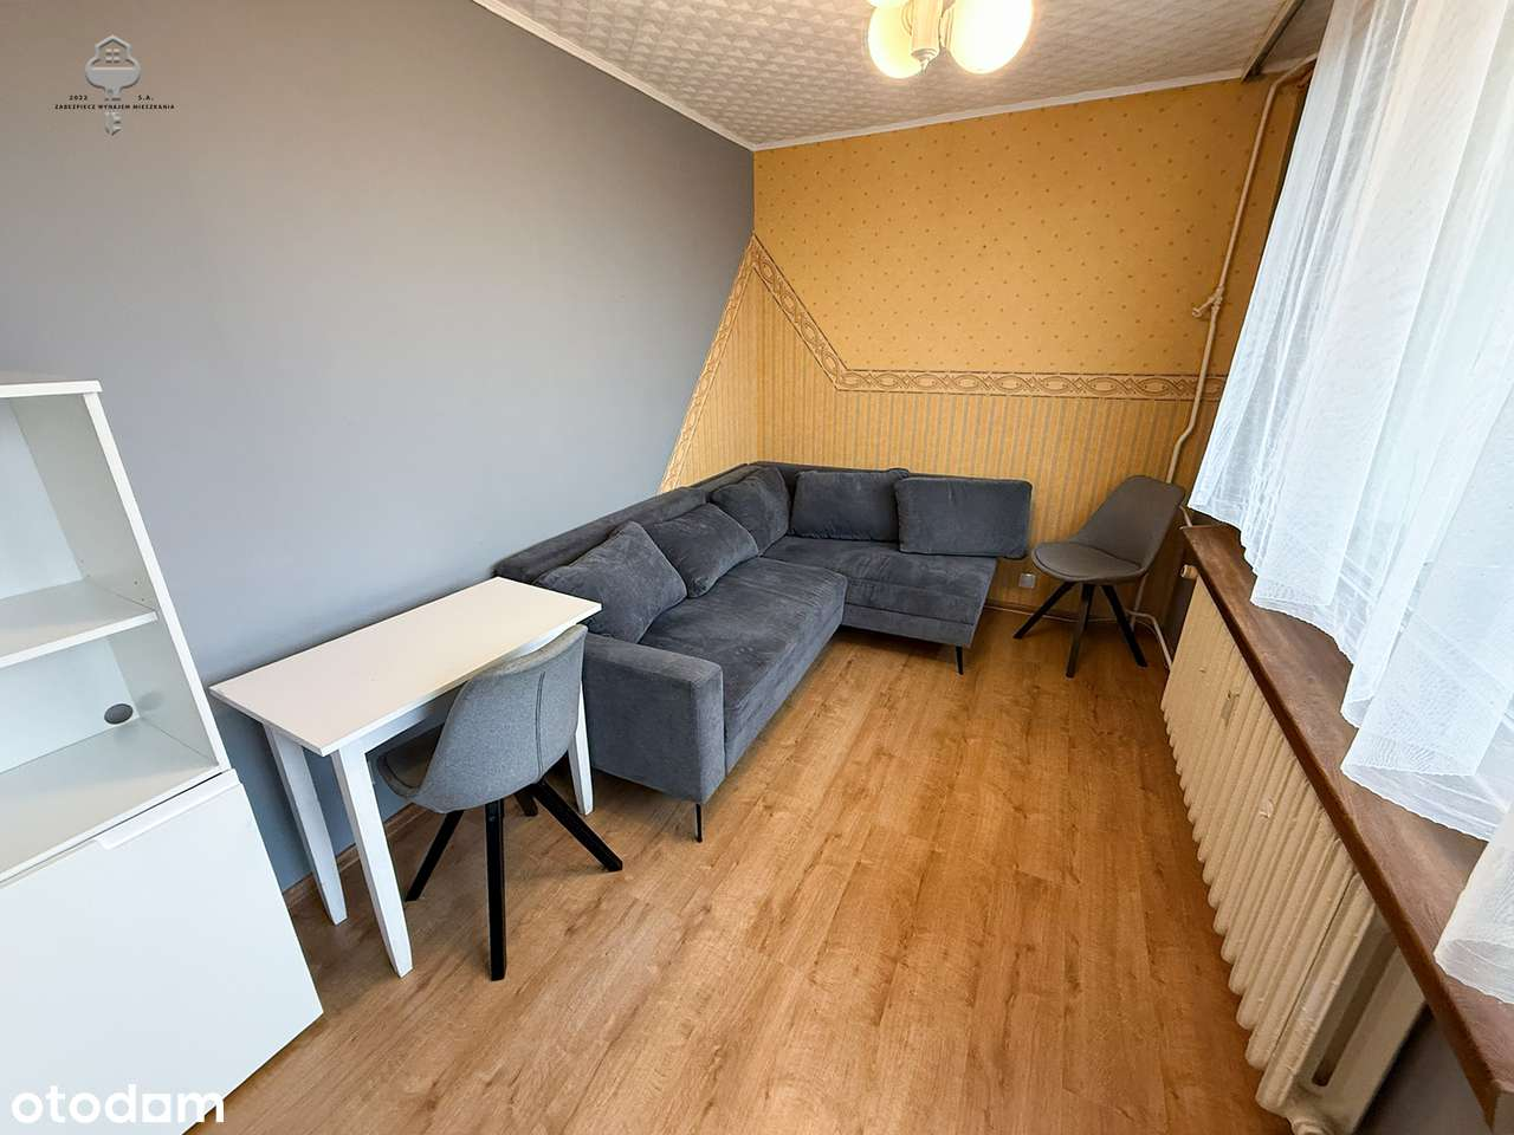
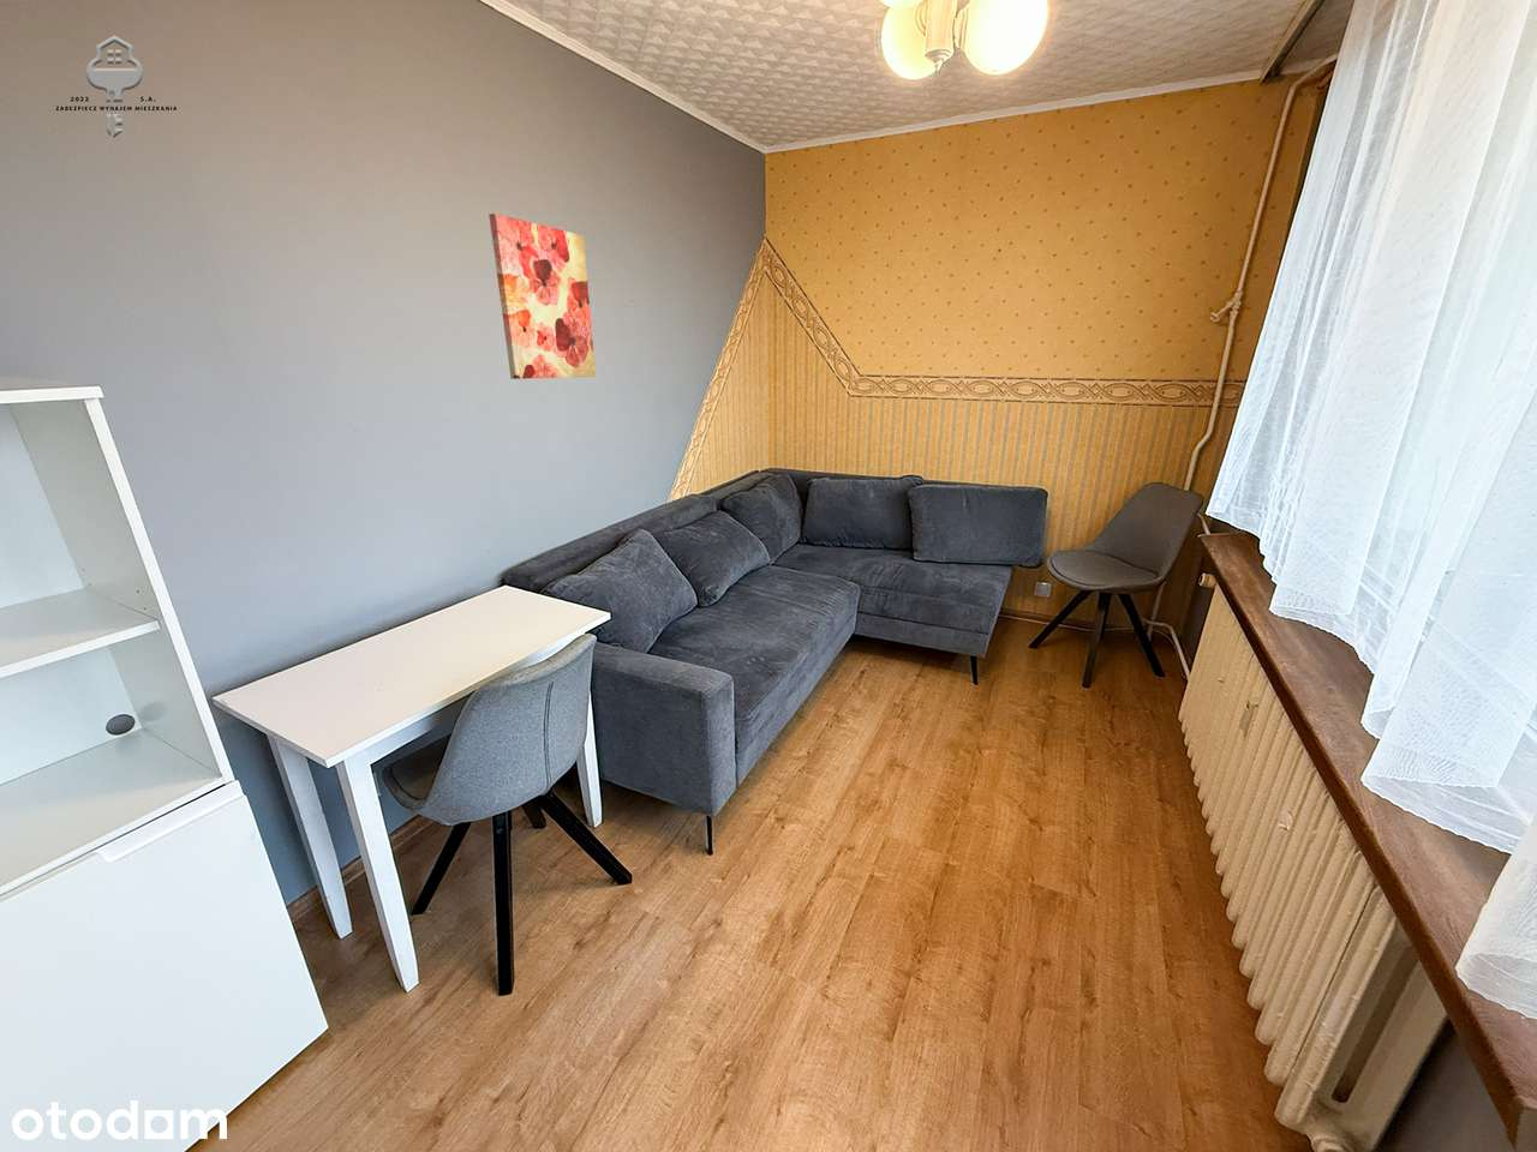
+ wall art (547, 304)
